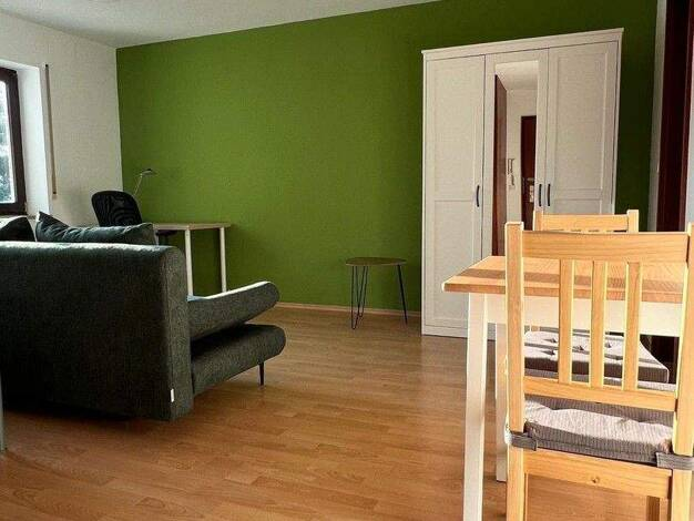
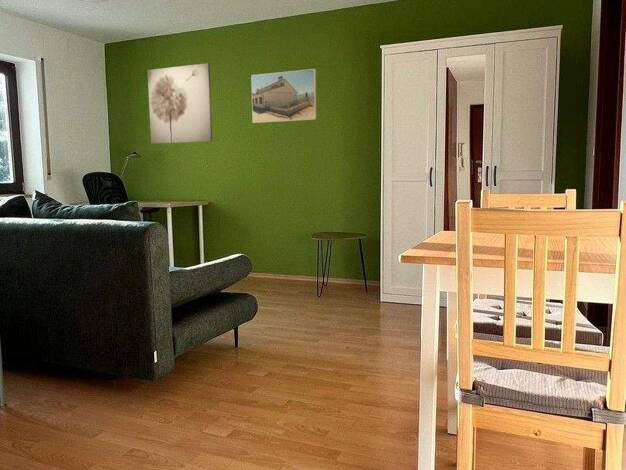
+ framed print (283, 96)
+ wall art (179, 105)
